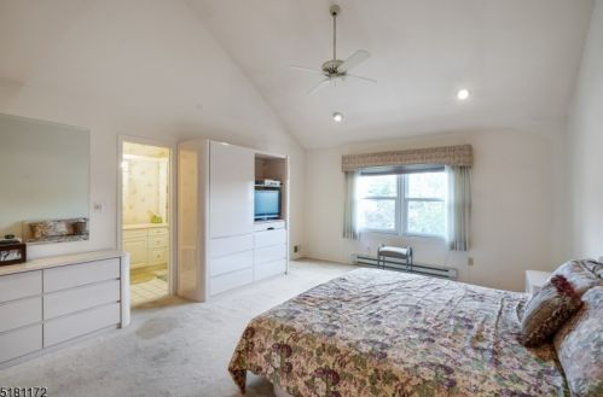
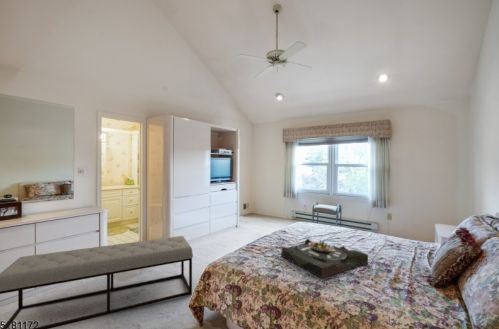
+ serving tray (322, 249)
+ bench (111, 276)
